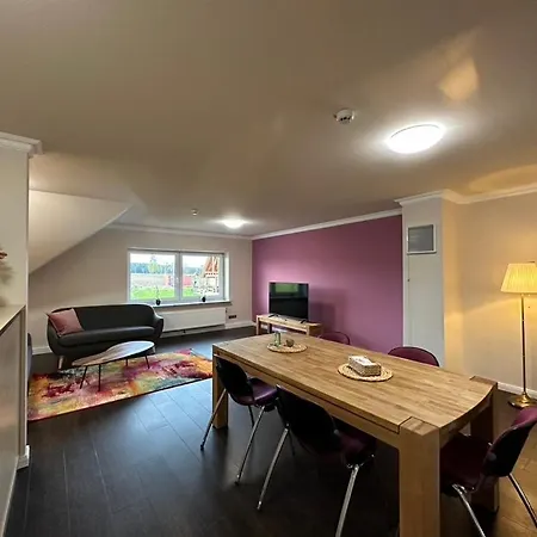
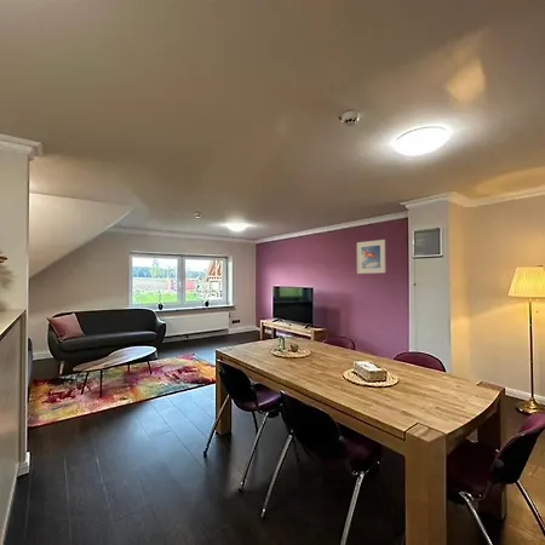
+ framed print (371, 257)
